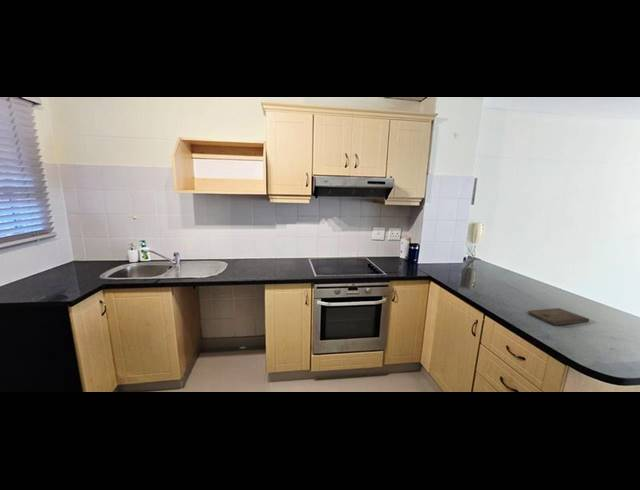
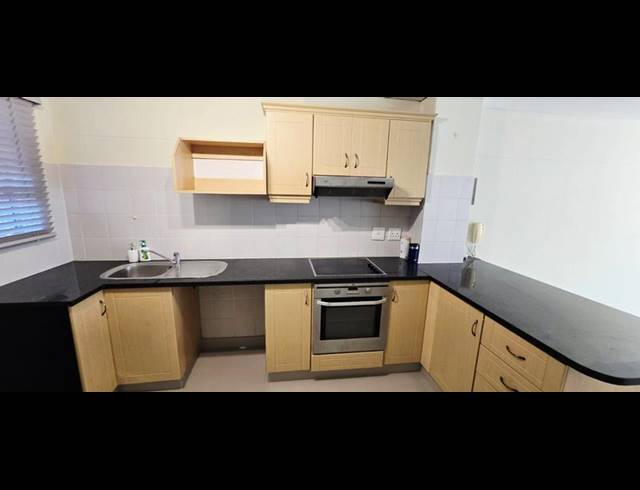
- cutting board (557, 315)
